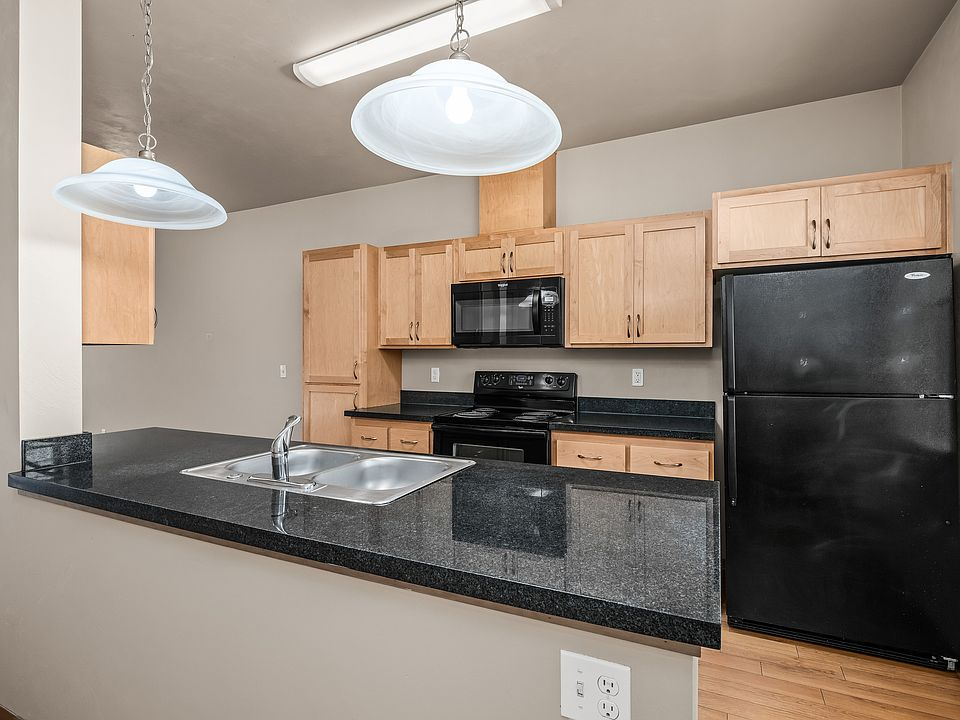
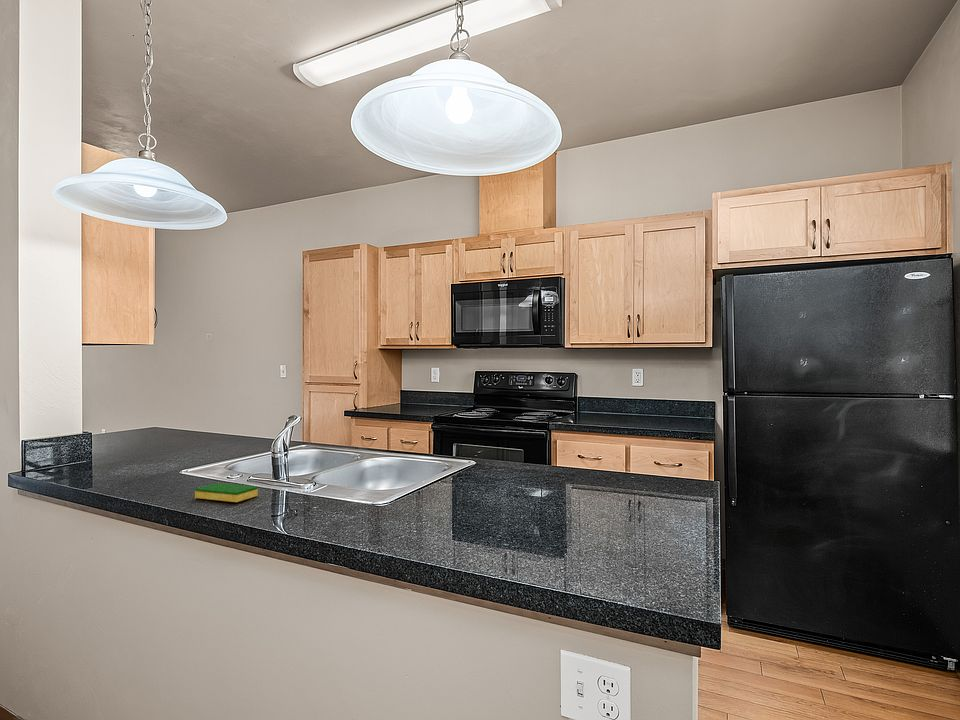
+ dish sponge (226, 492)
